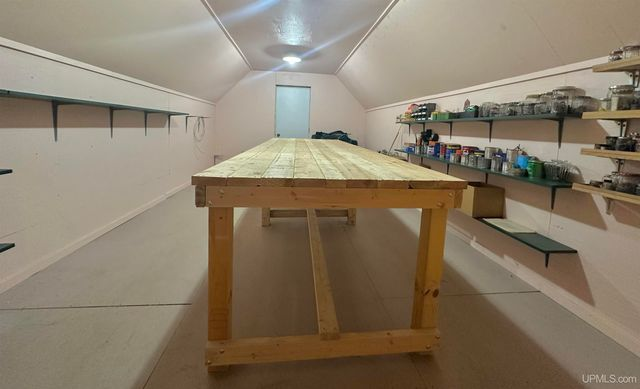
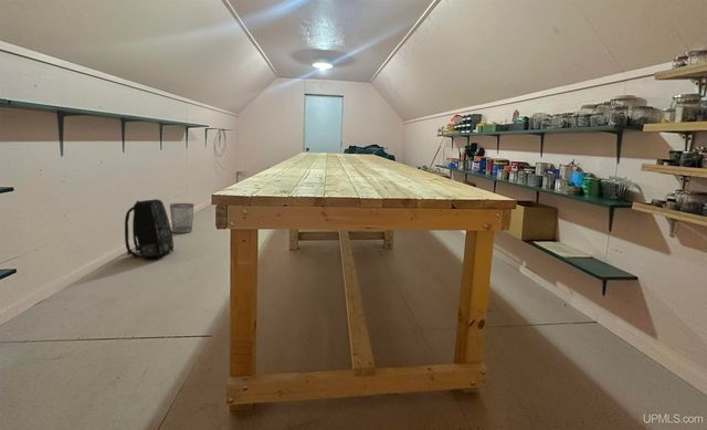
+ wastebasket (181, 218)
+ backpack (149, 227)
